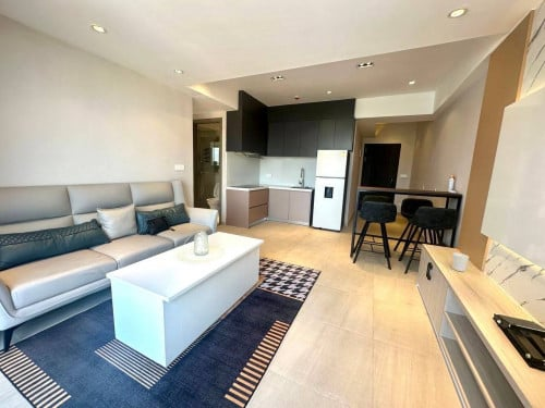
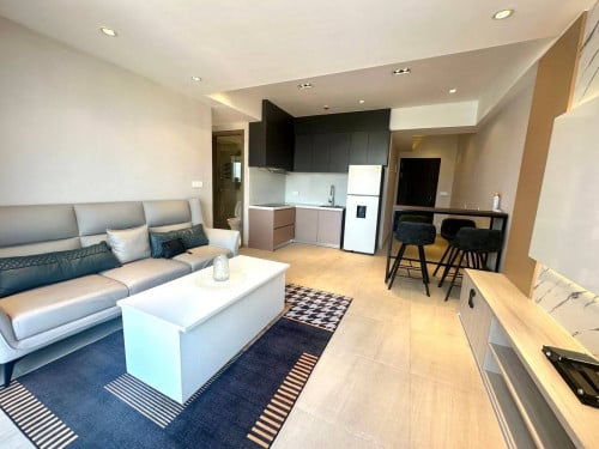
- candle holder (459, 262)
